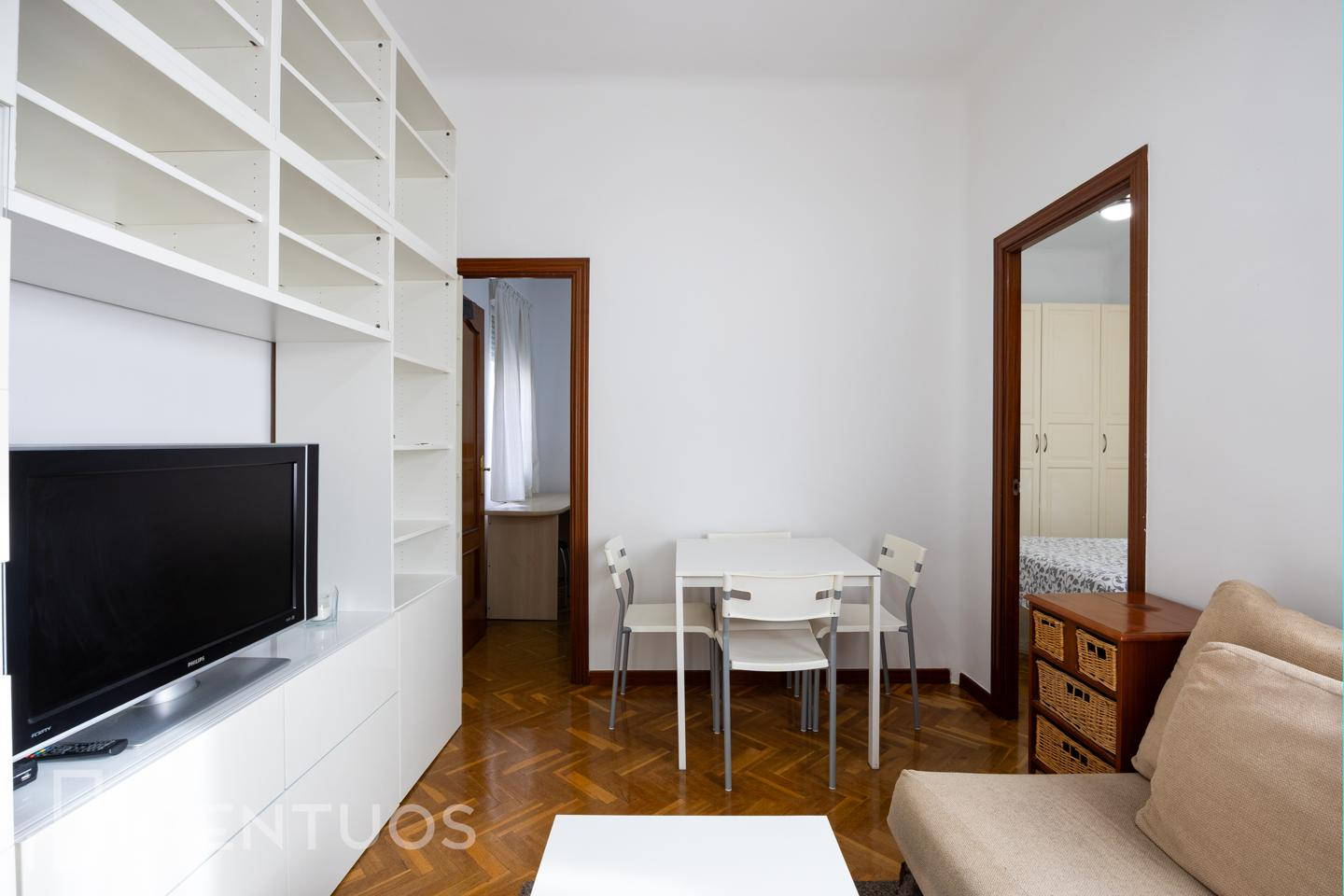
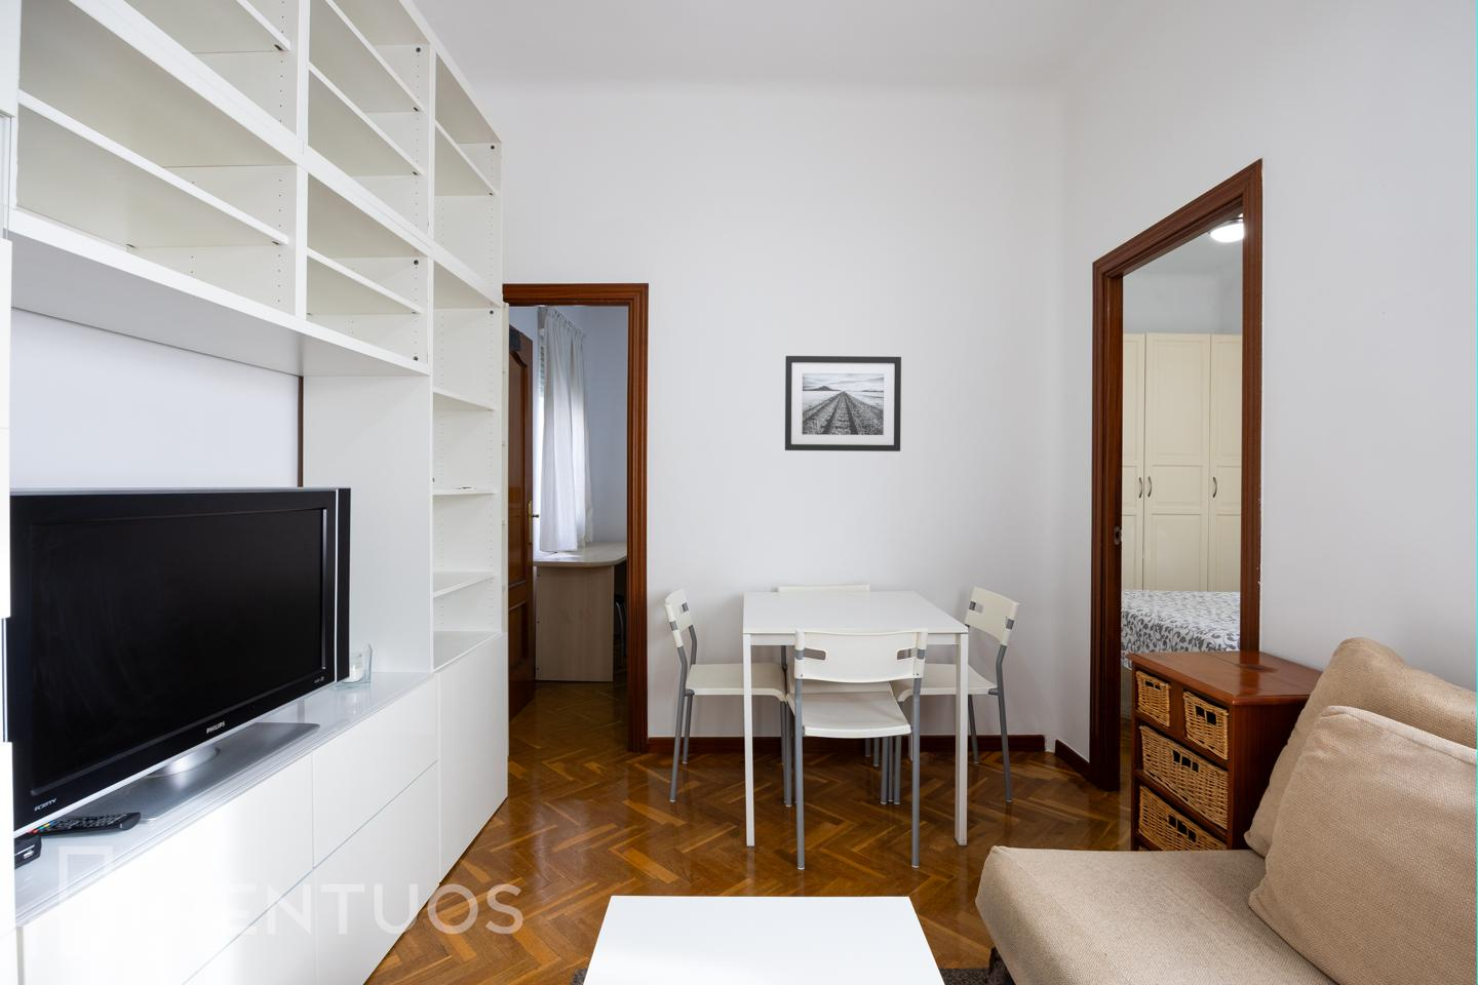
+ wall art (842, 403)
